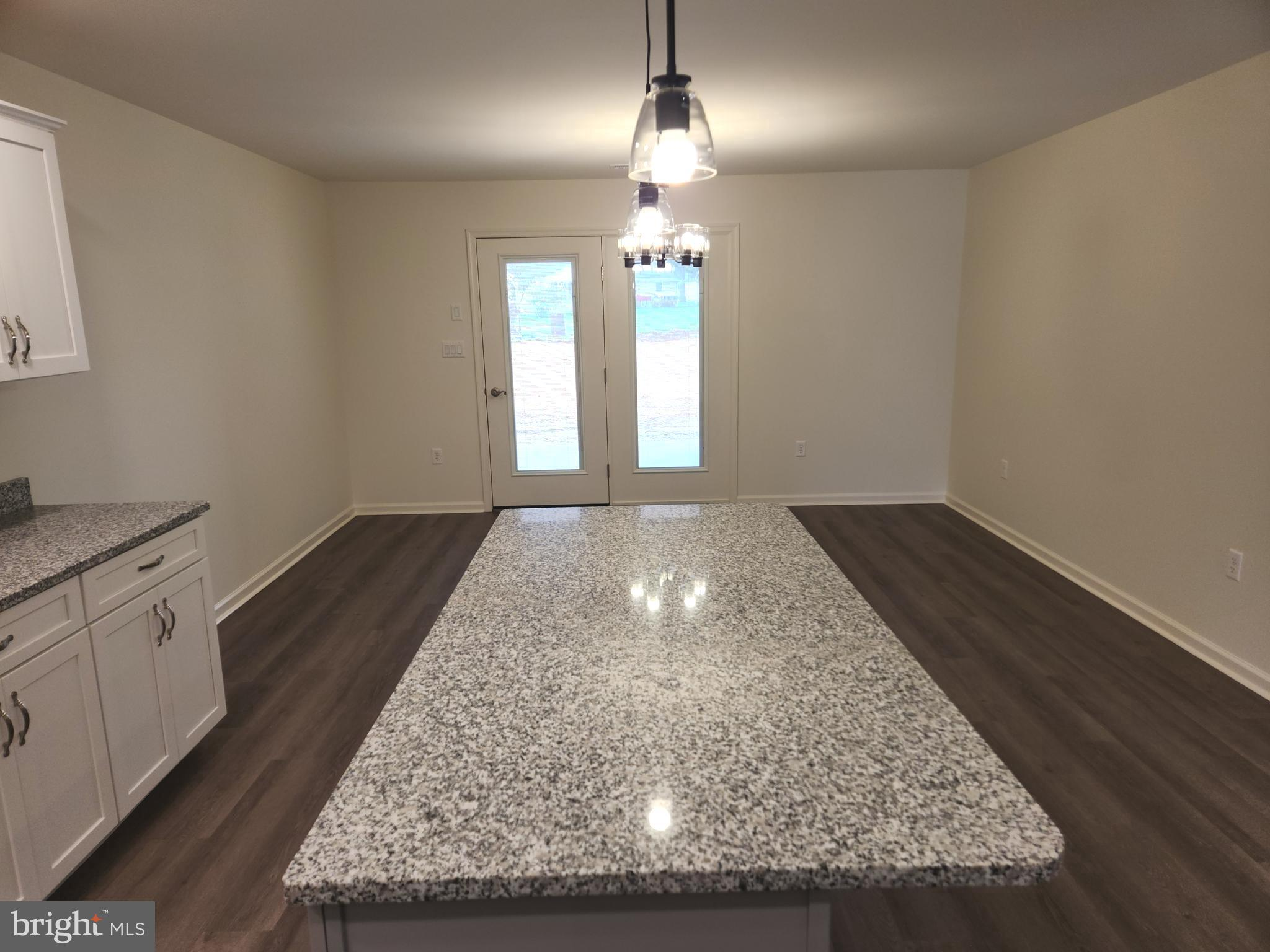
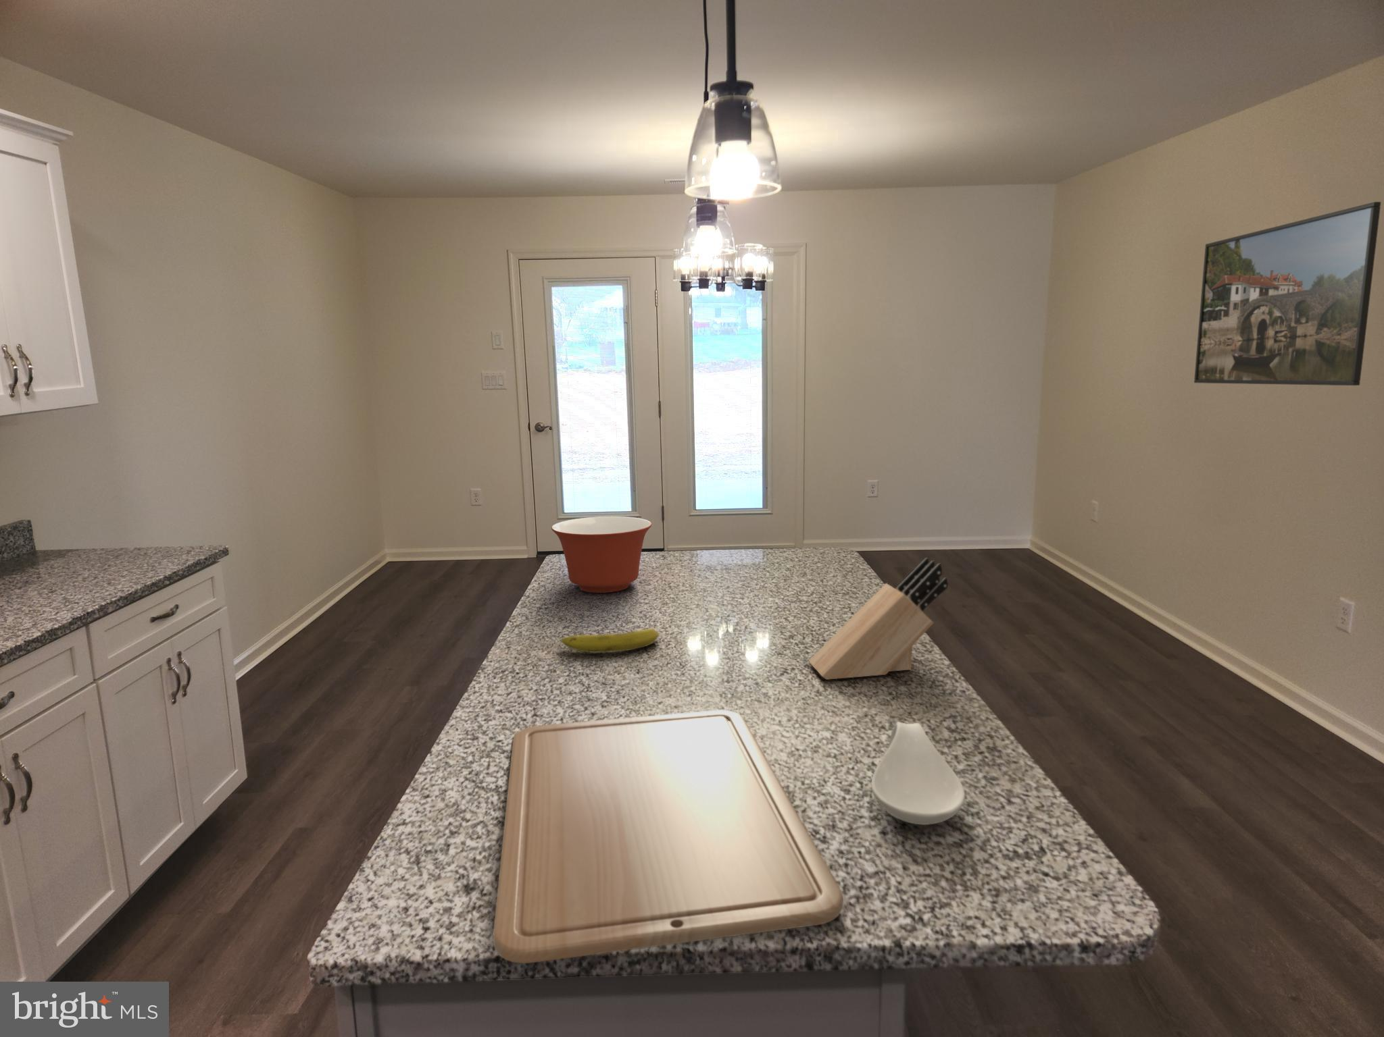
+ chopping board (647, 803)
+ spoon rest (912, 767)
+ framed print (1273, 306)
+ fruit (609, 638)
+ mixing bowl (603, 556)
+ knife block (879, 615)
